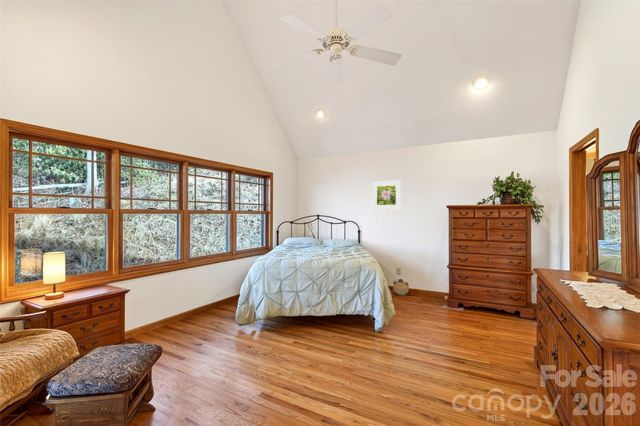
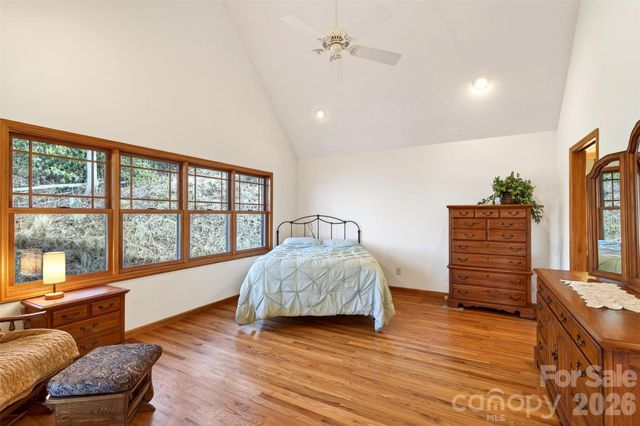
- ceramic jug (400, 286)
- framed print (386, 195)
